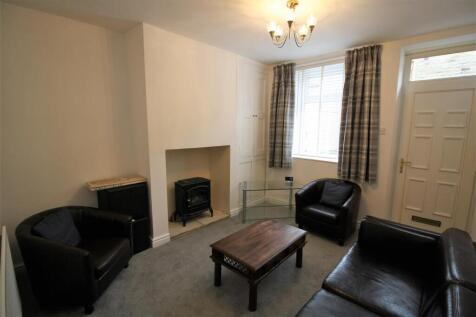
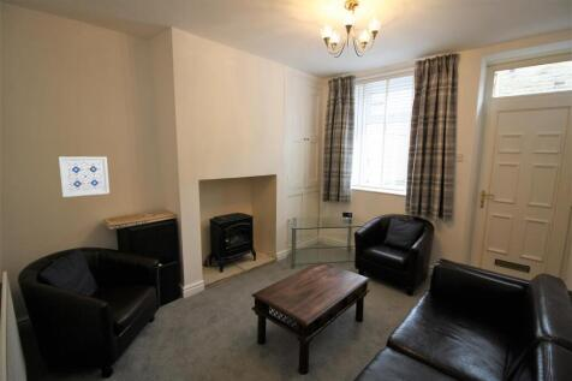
+ wall art (85, 175)
